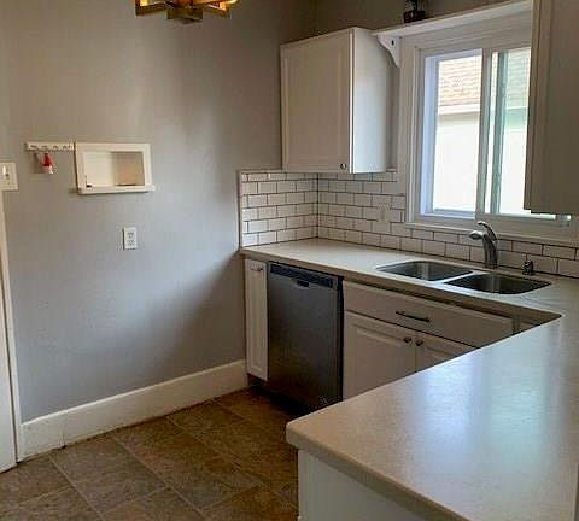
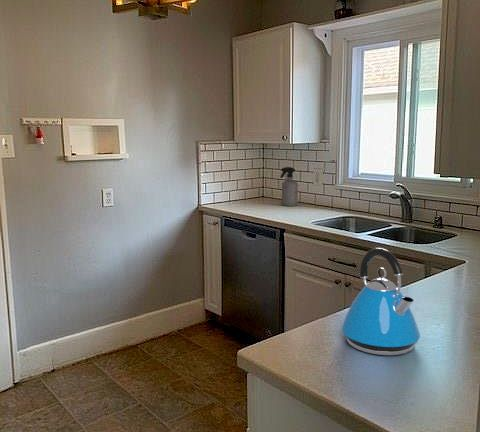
+ kettle (379, 295)
+ spray bottle (288, 186)
